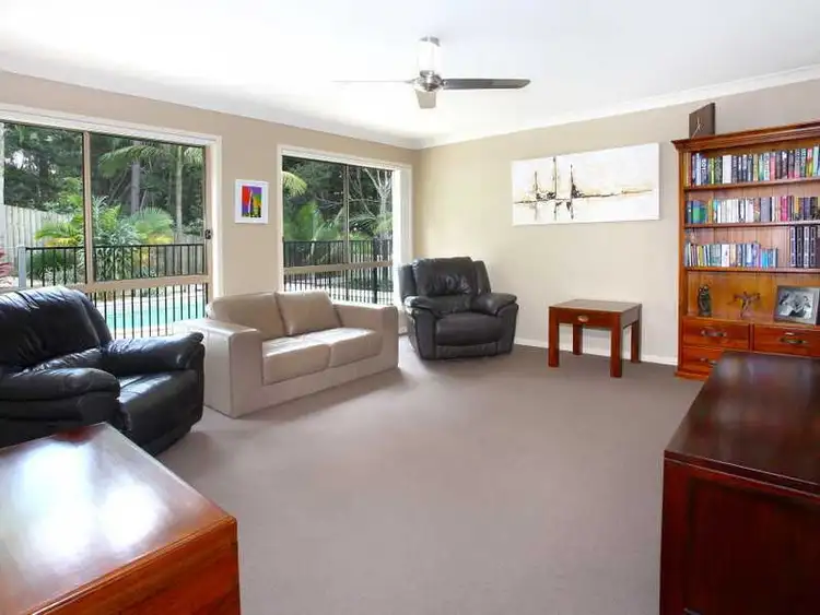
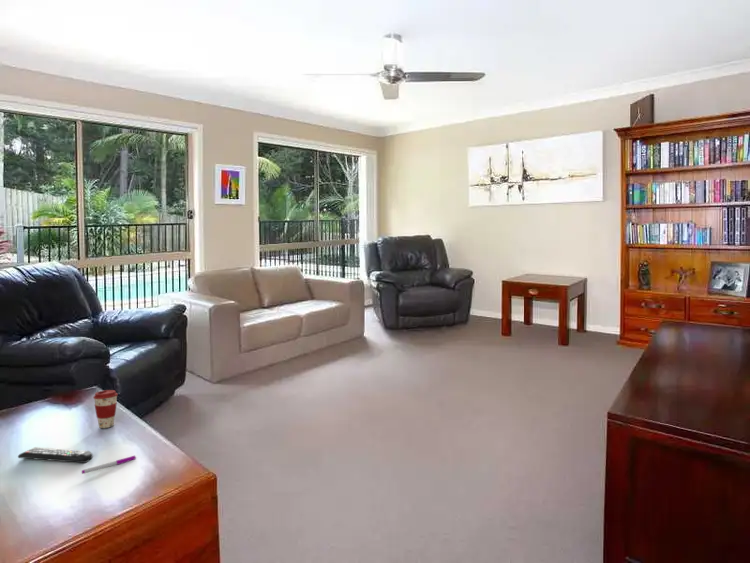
+ remote control (55, 455)
+ coffee cup (105, 409)
+ pen (109, 464)
